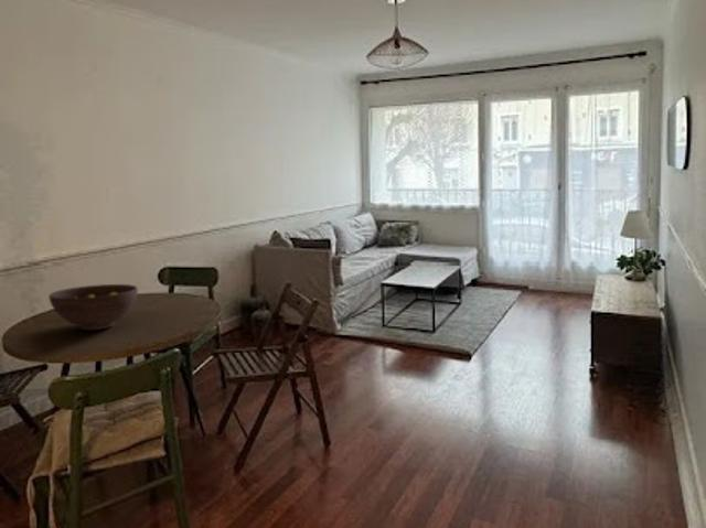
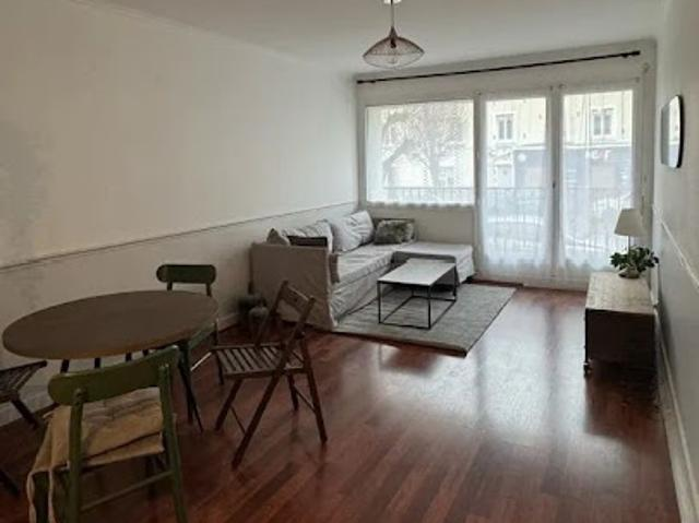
- fruit bowl (96, 309)
